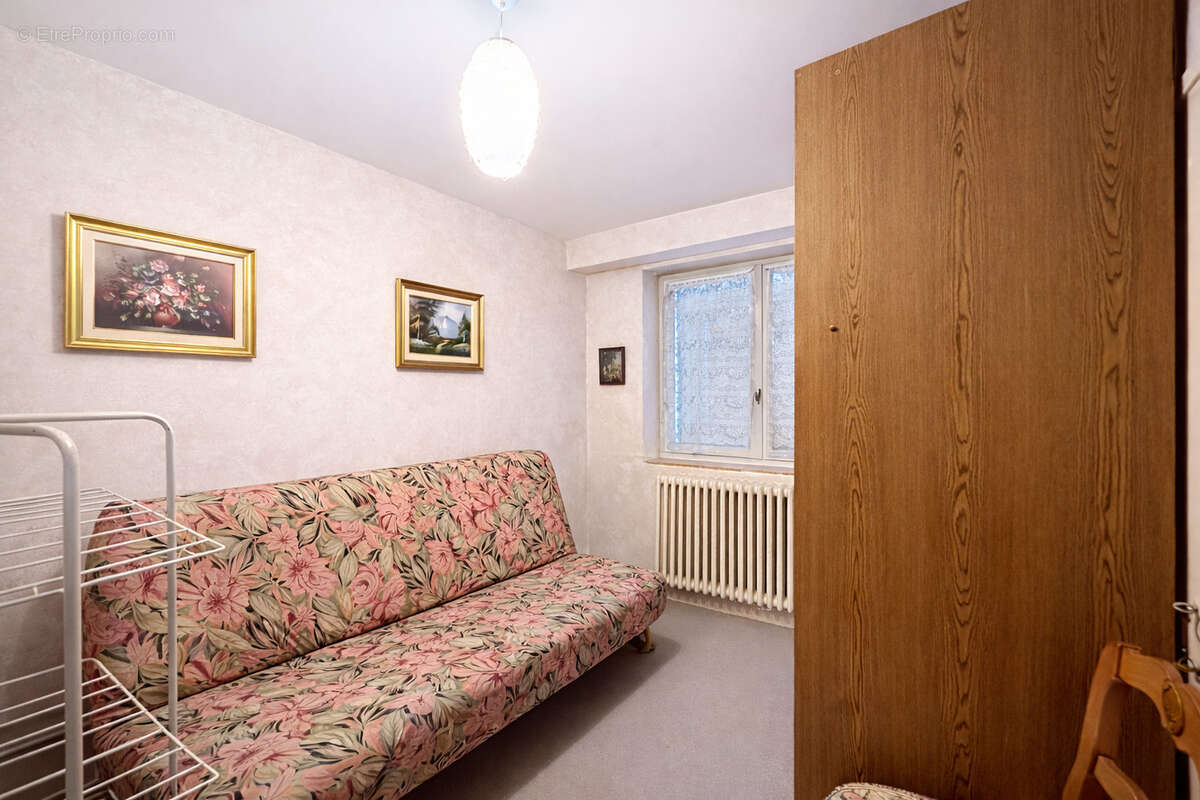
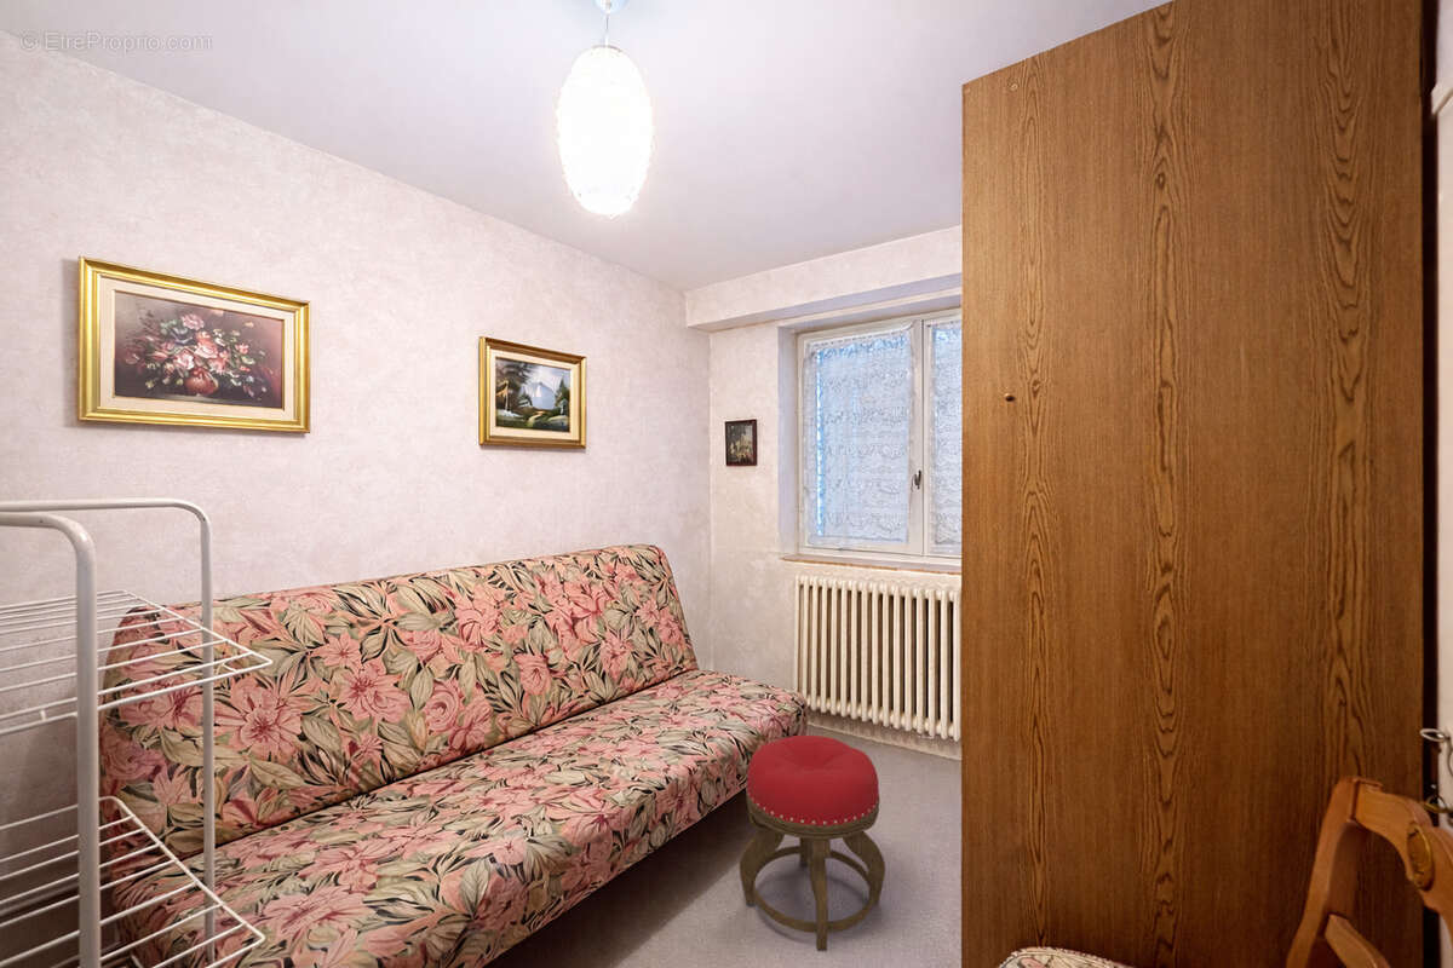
+ stool (811, 828)
